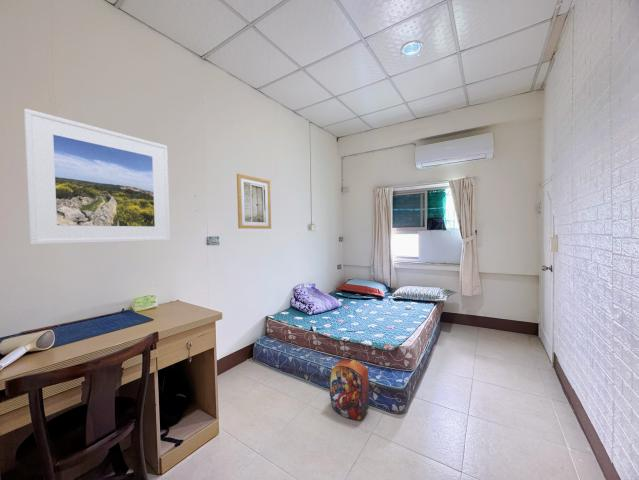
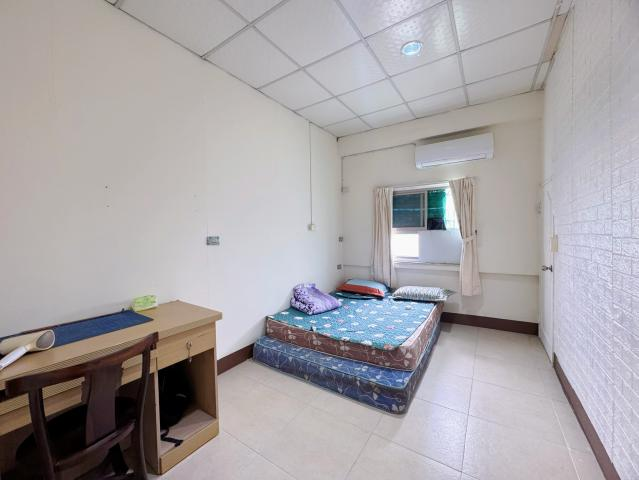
- wall art (255, 203)
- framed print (110, 186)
- backpack (350, 384)
